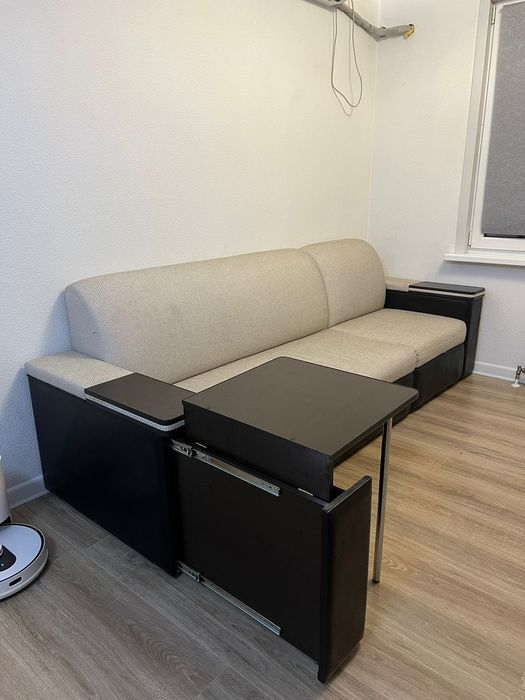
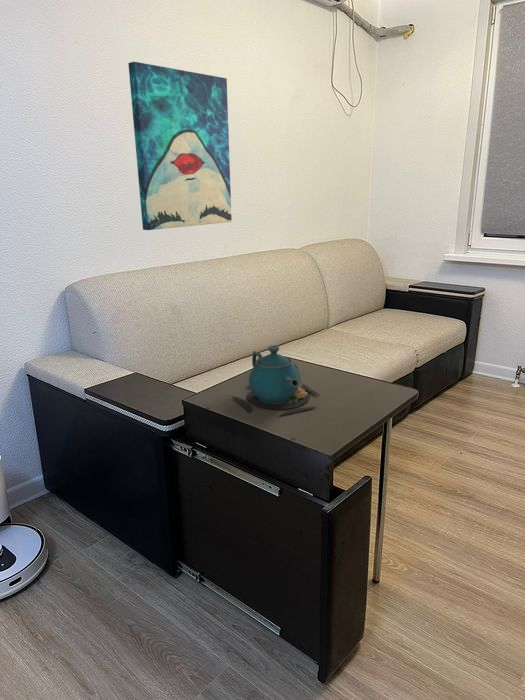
+ wall art (186, 151)
+ teapot (276, 371)
